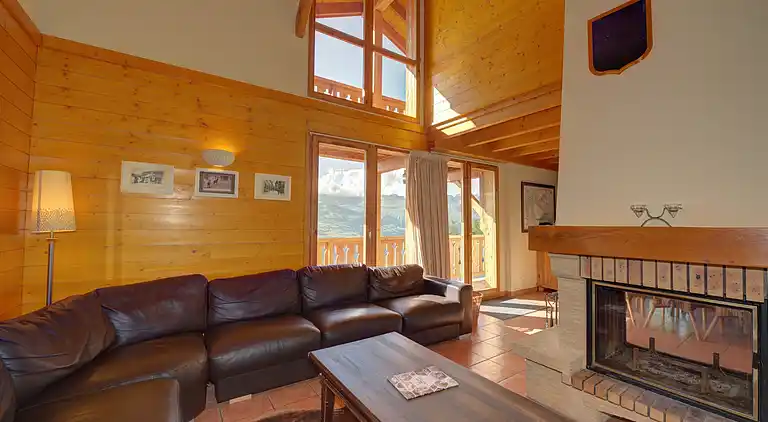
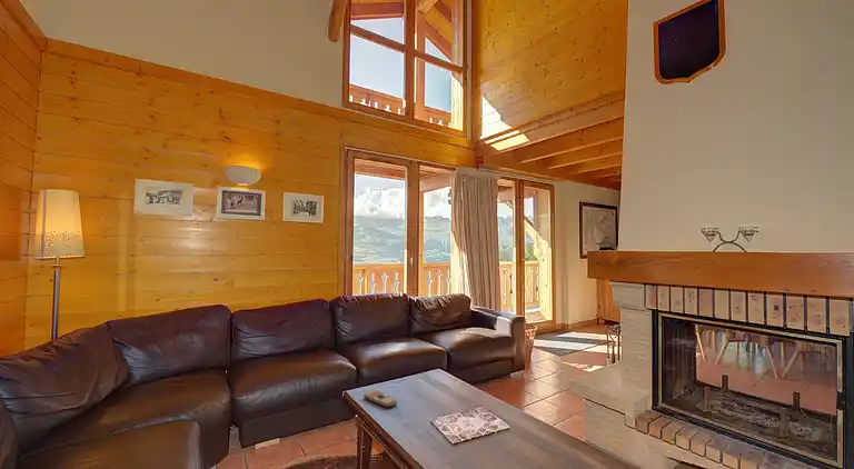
+ remote control (380, 398)
